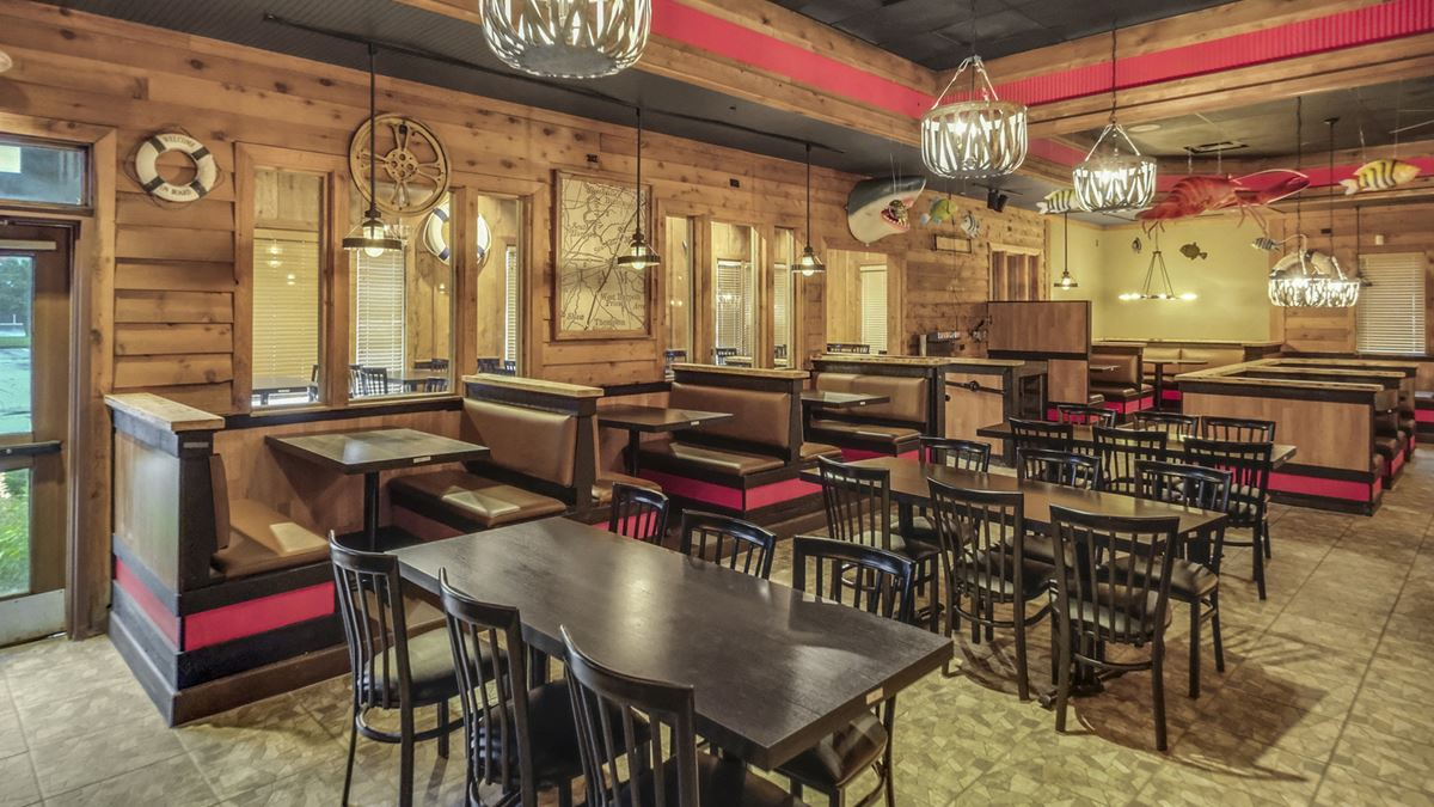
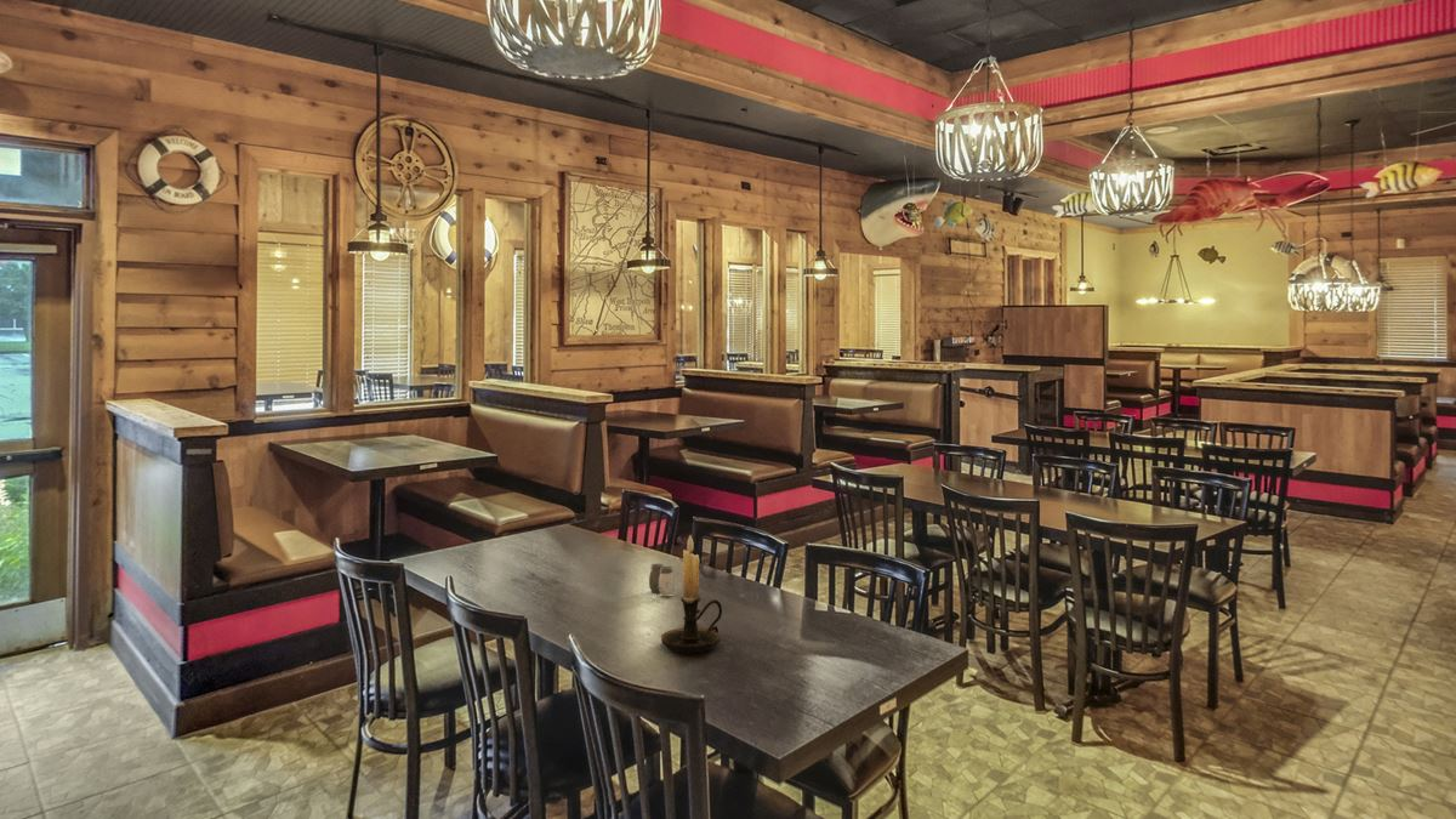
+ salt and pepper shaker (661, 579)
+ candle holder (696, 588)
